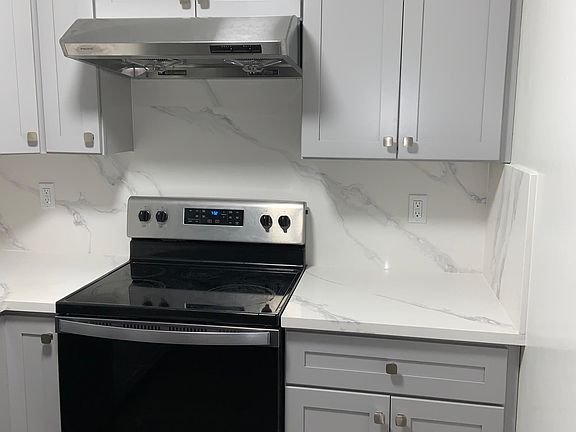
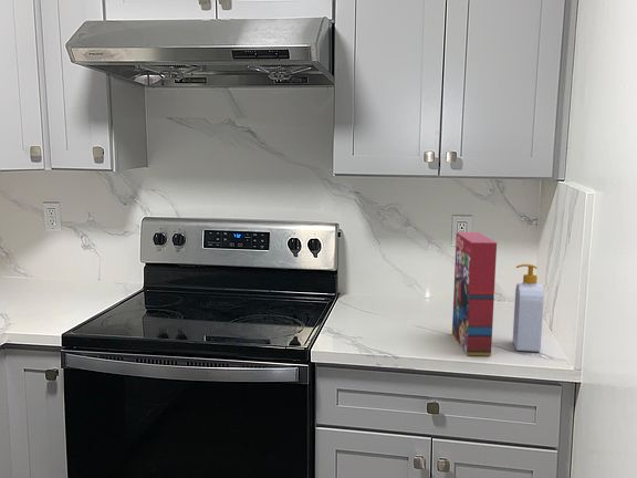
+ cereal box (472, 291)
+ soap bottle (526, 305)
